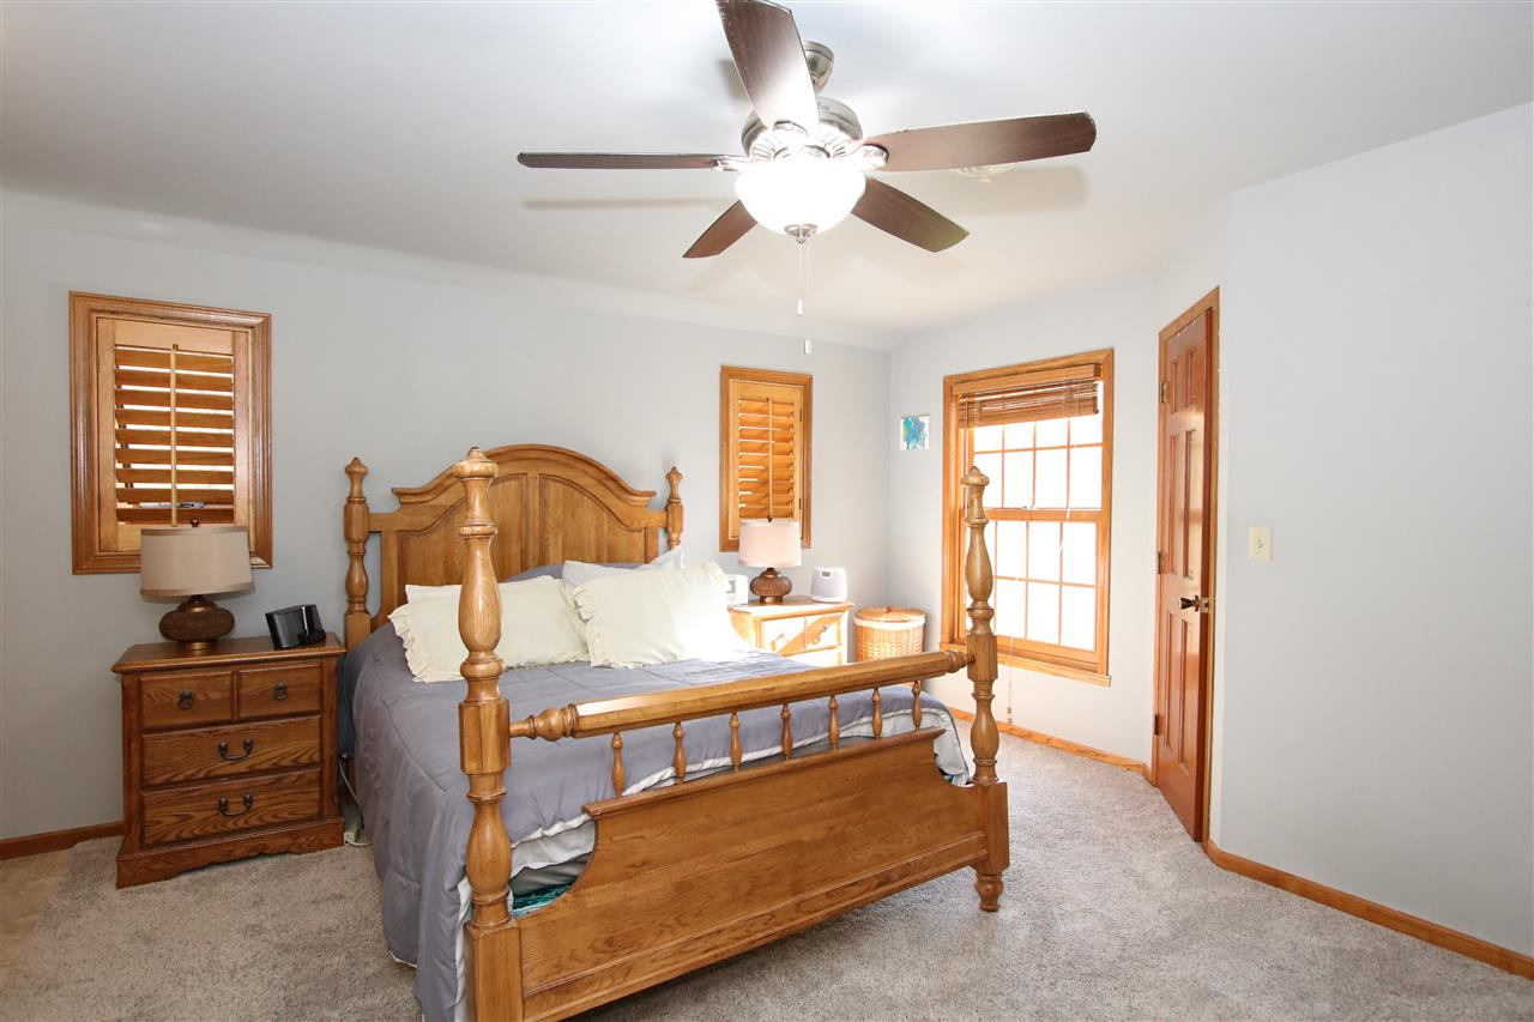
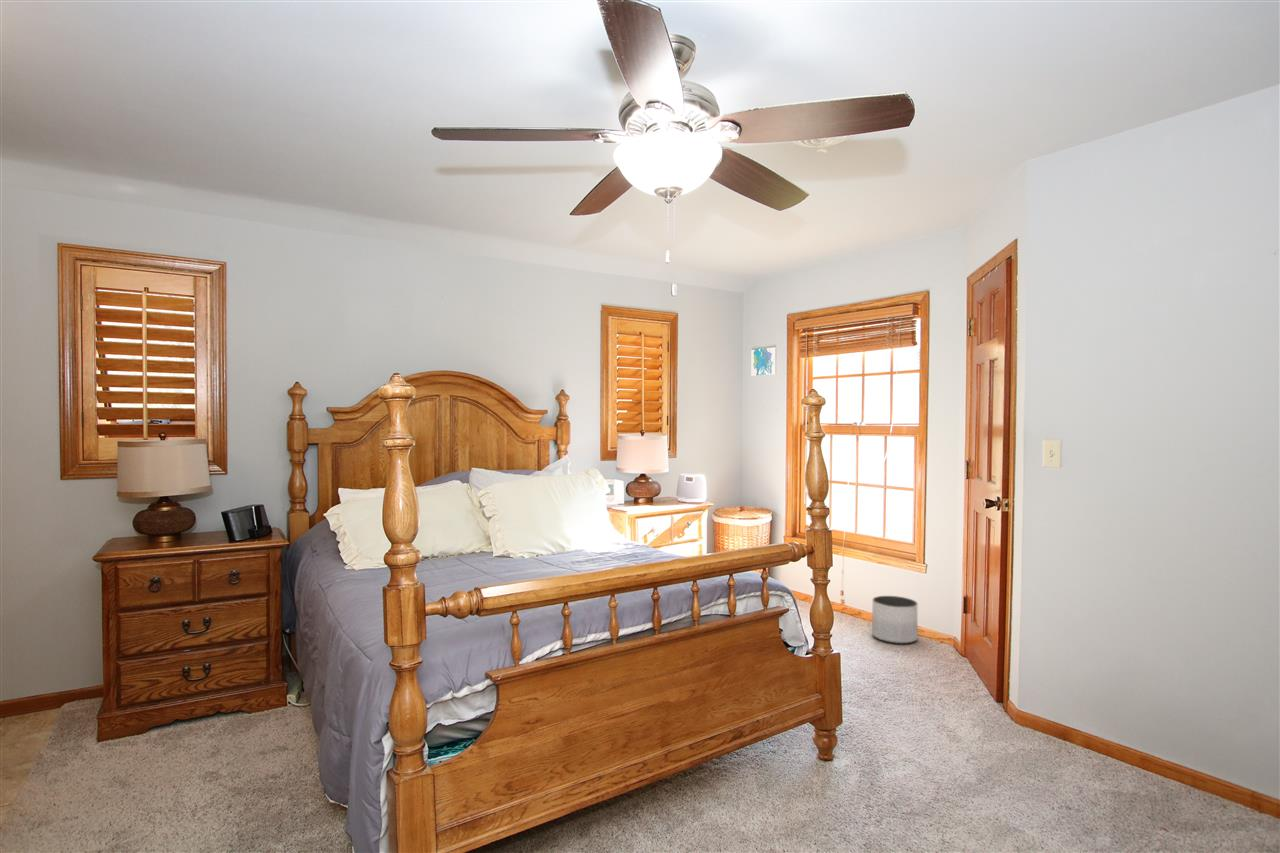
+ planter (894, 619)
